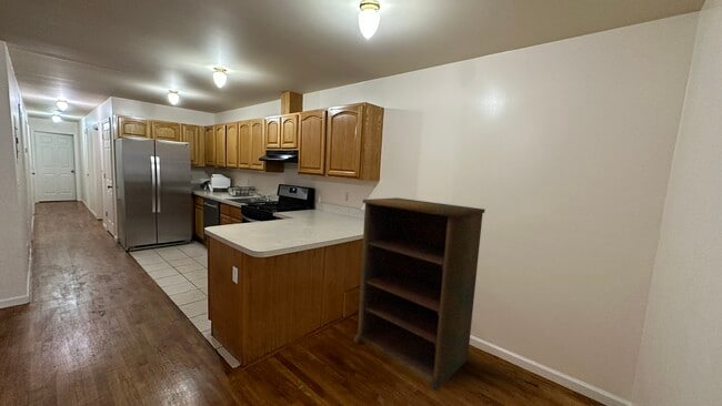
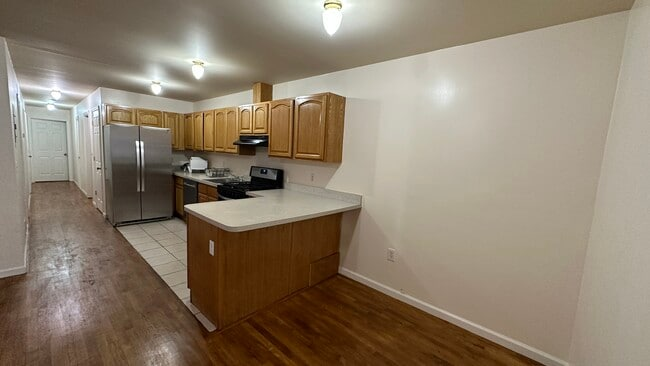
- shelving unit (413, 278)
